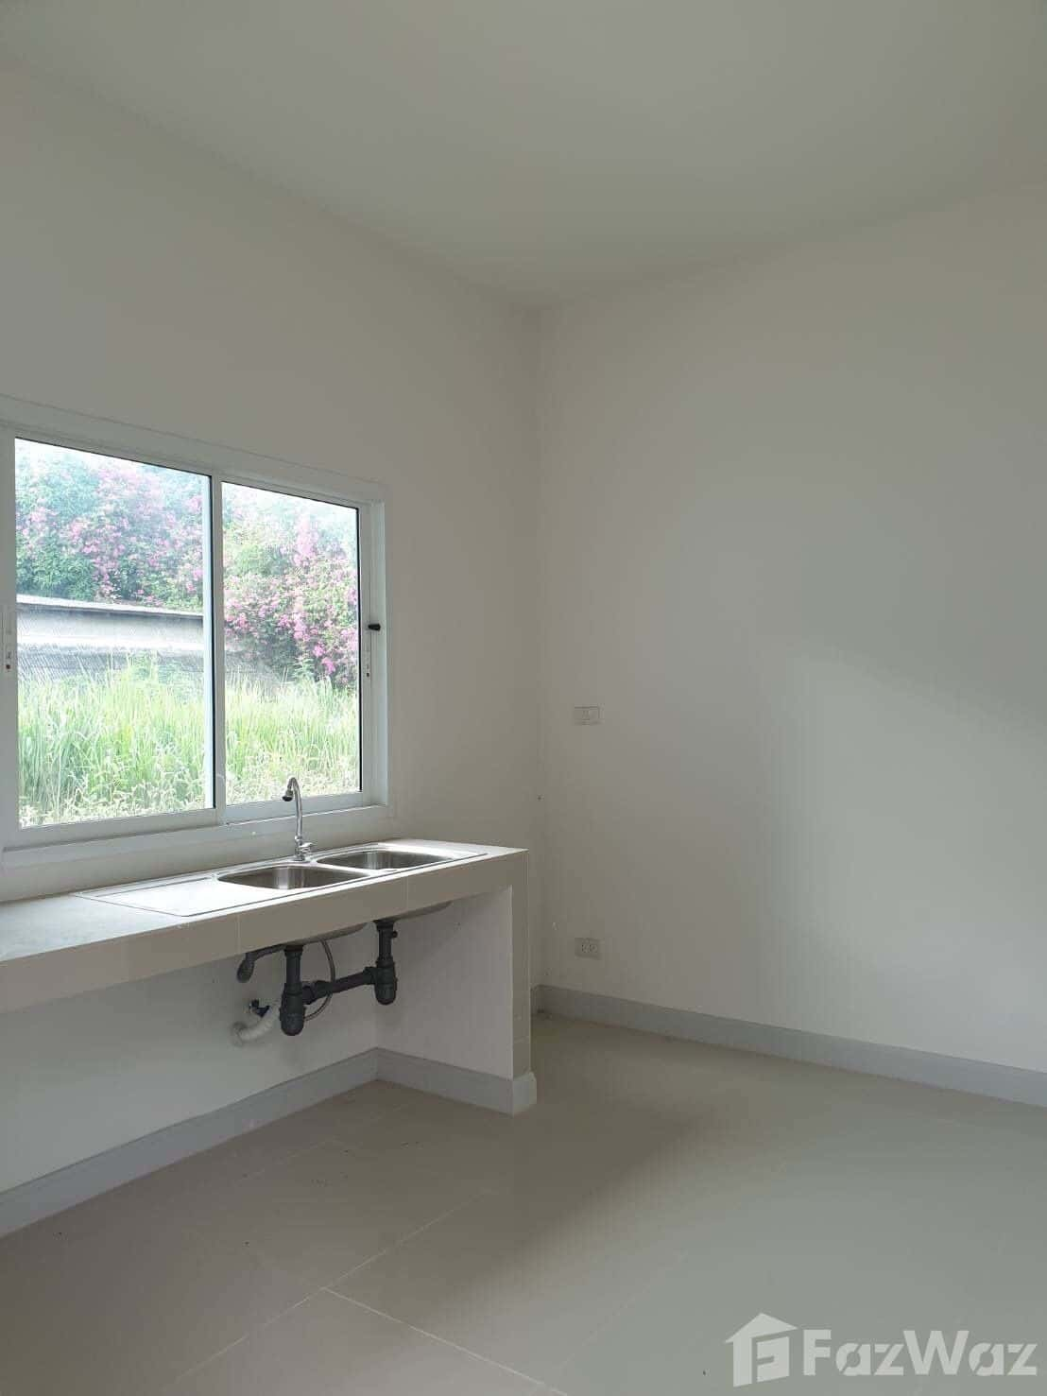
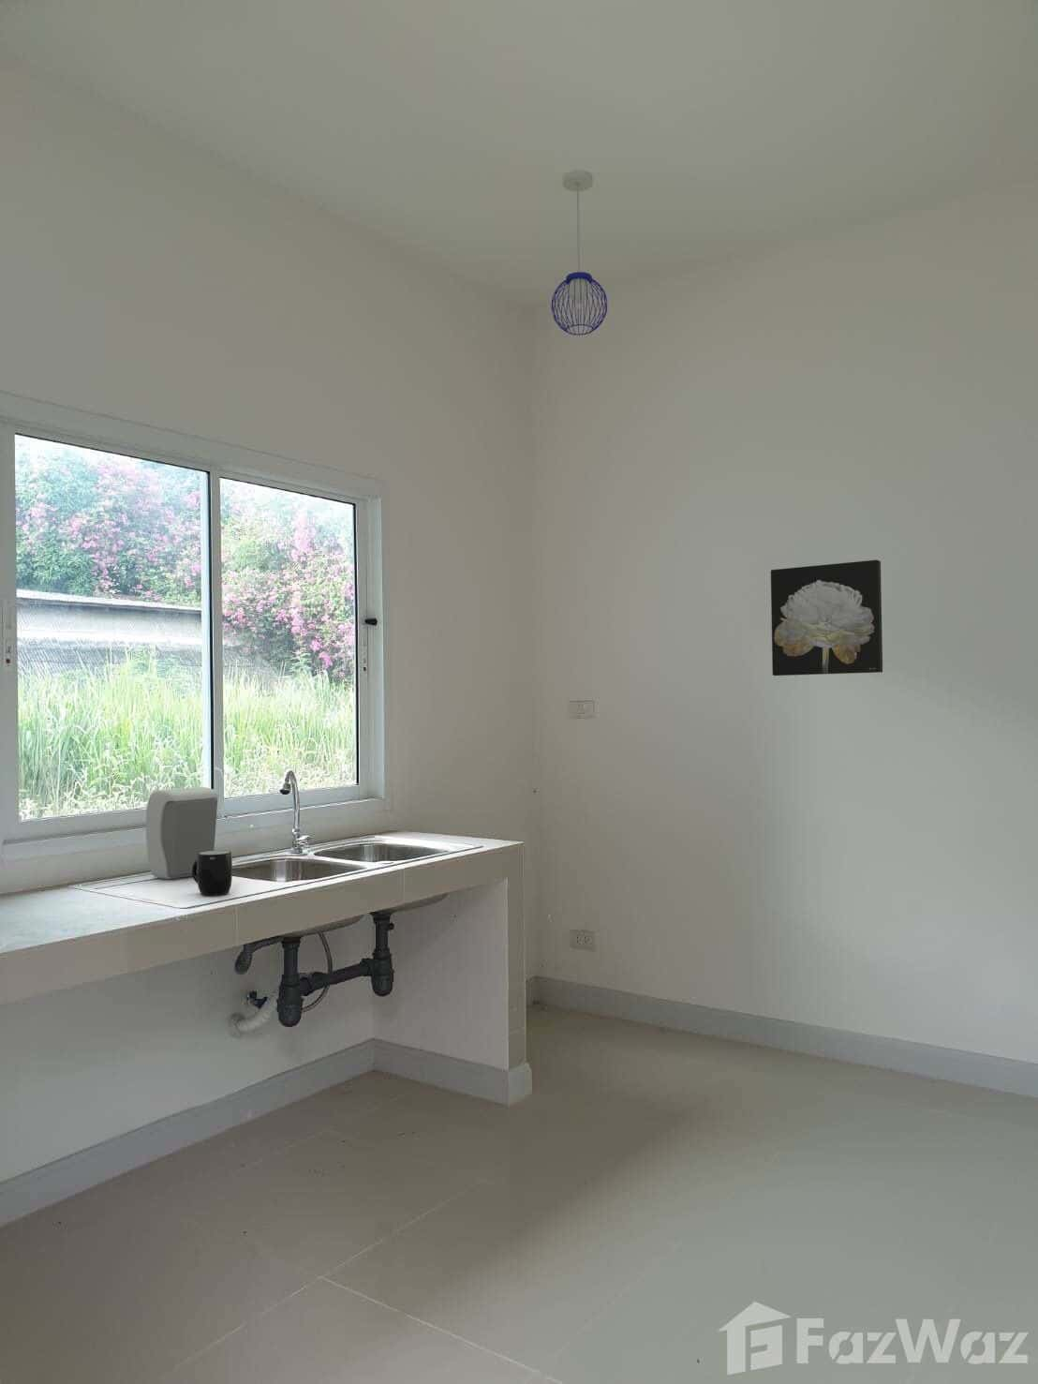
+ soap dispenser (183, 832)
+ mug (209, 872)
+ pendant light (578, 254)
+ wall art (825, 619)
